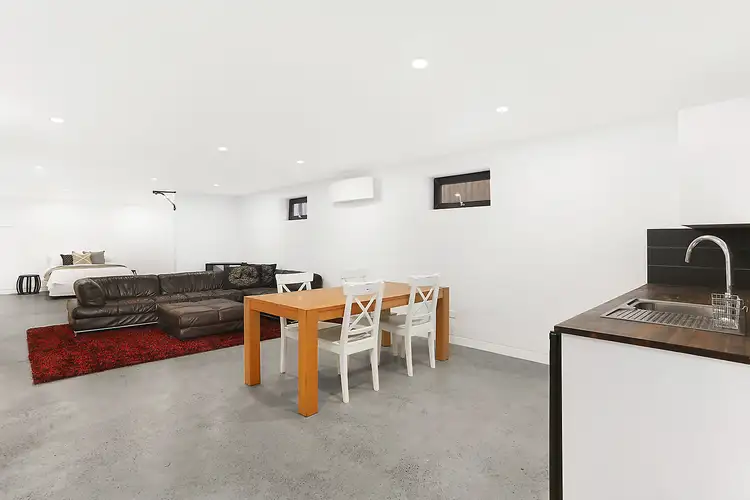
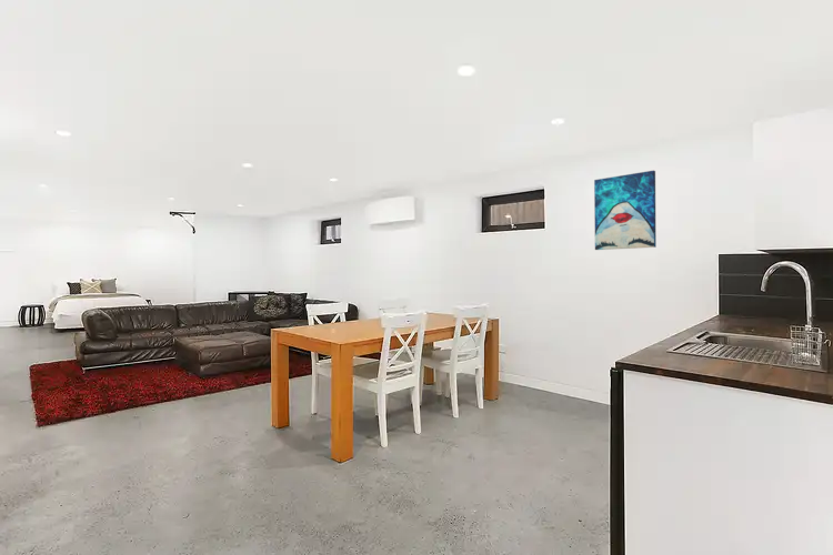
+ wall art (623, 212)
